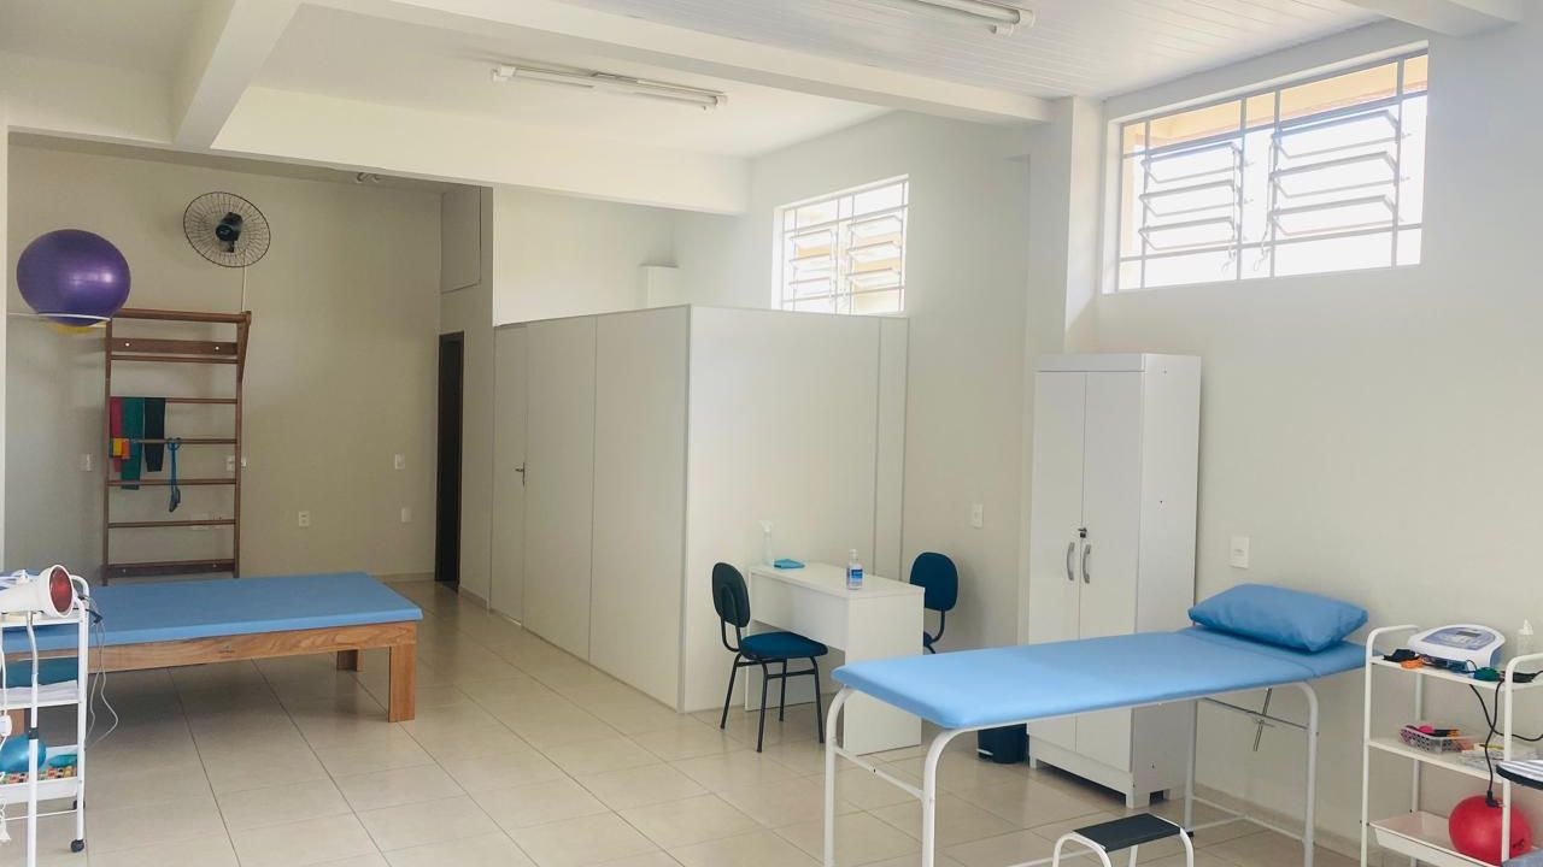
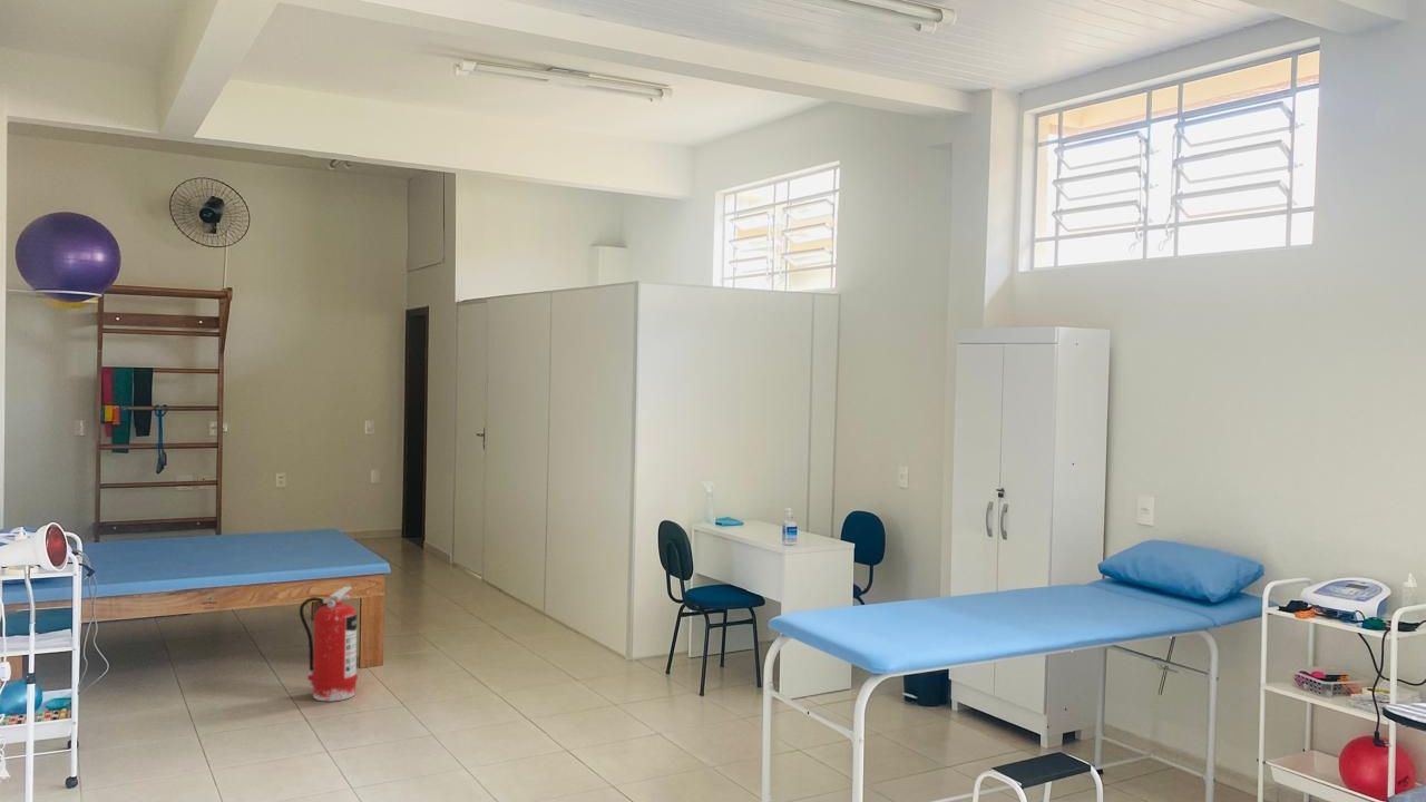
+ fire extinguisher (329, 642)
